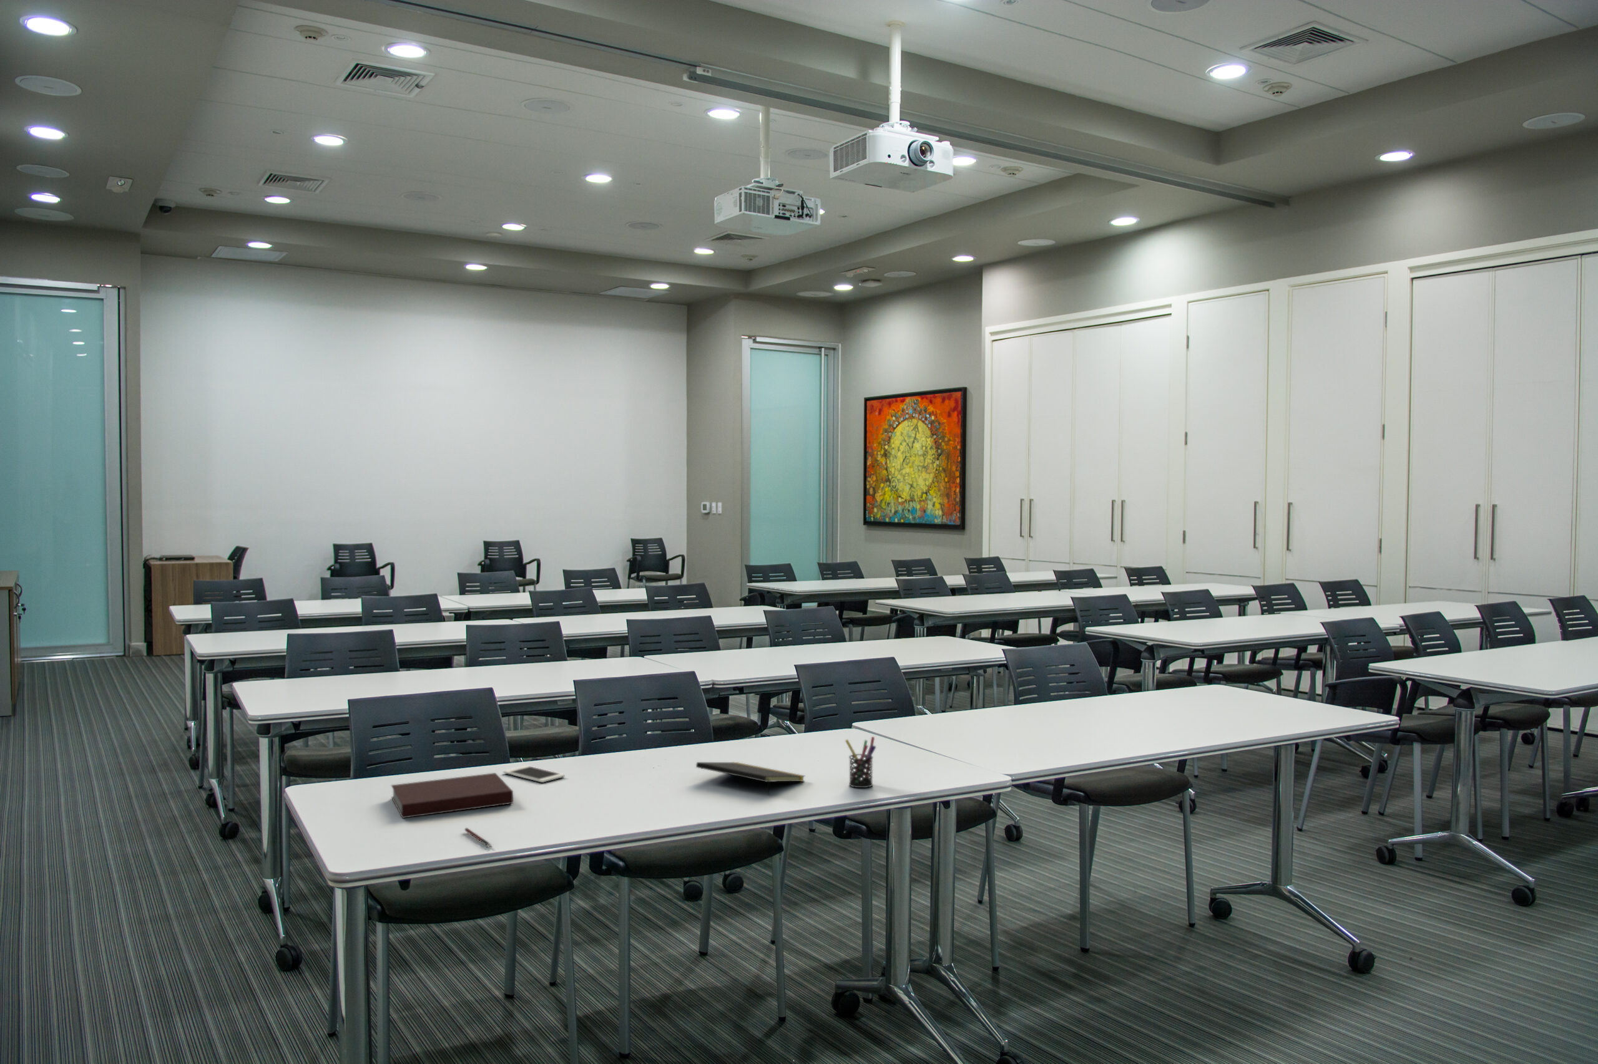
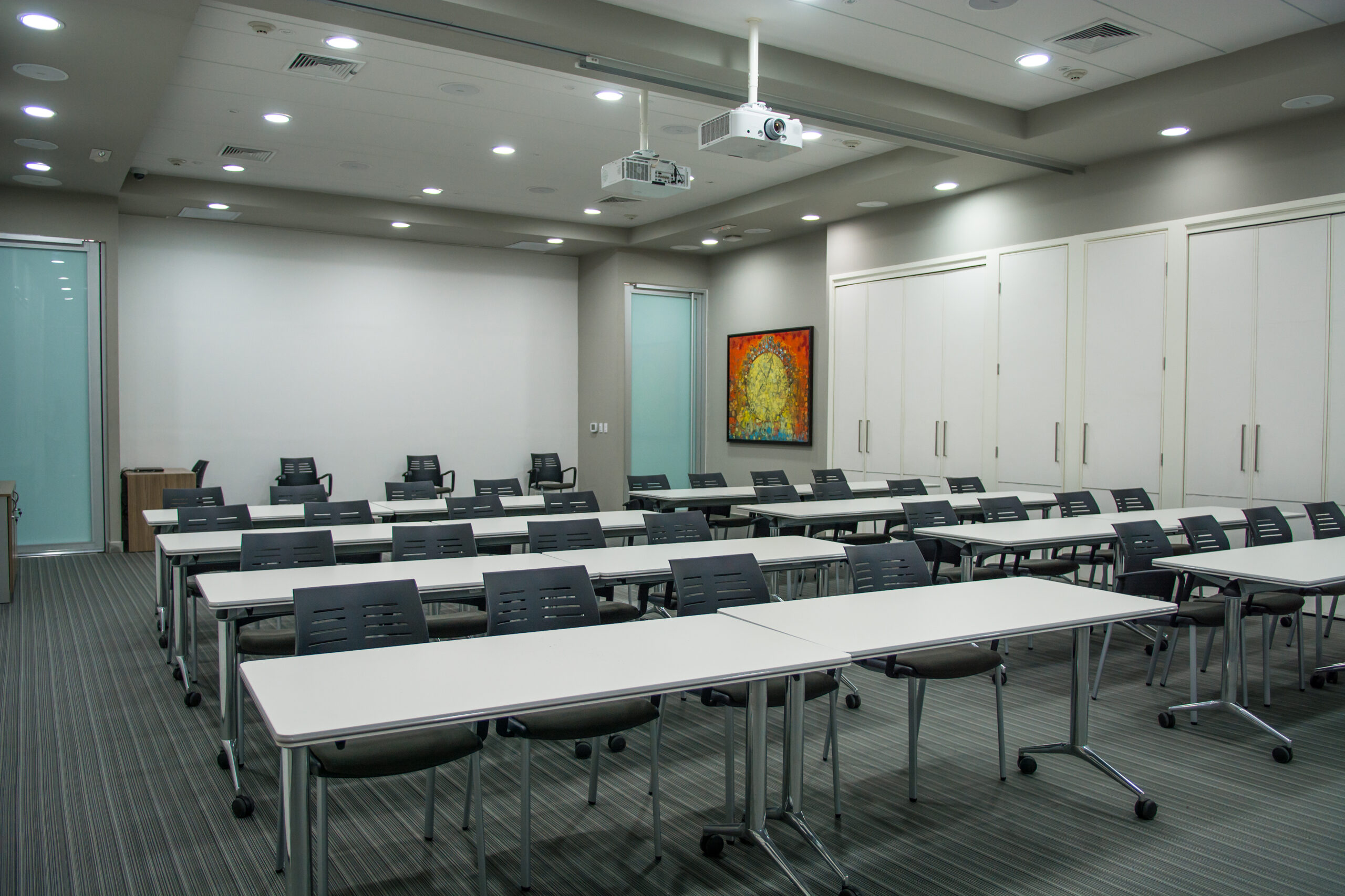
- notebook (451, 794)
- pen (478, 837)
- pen holder (863, 760)
- notepad (751, 772)
- cell phone (533, 773)
